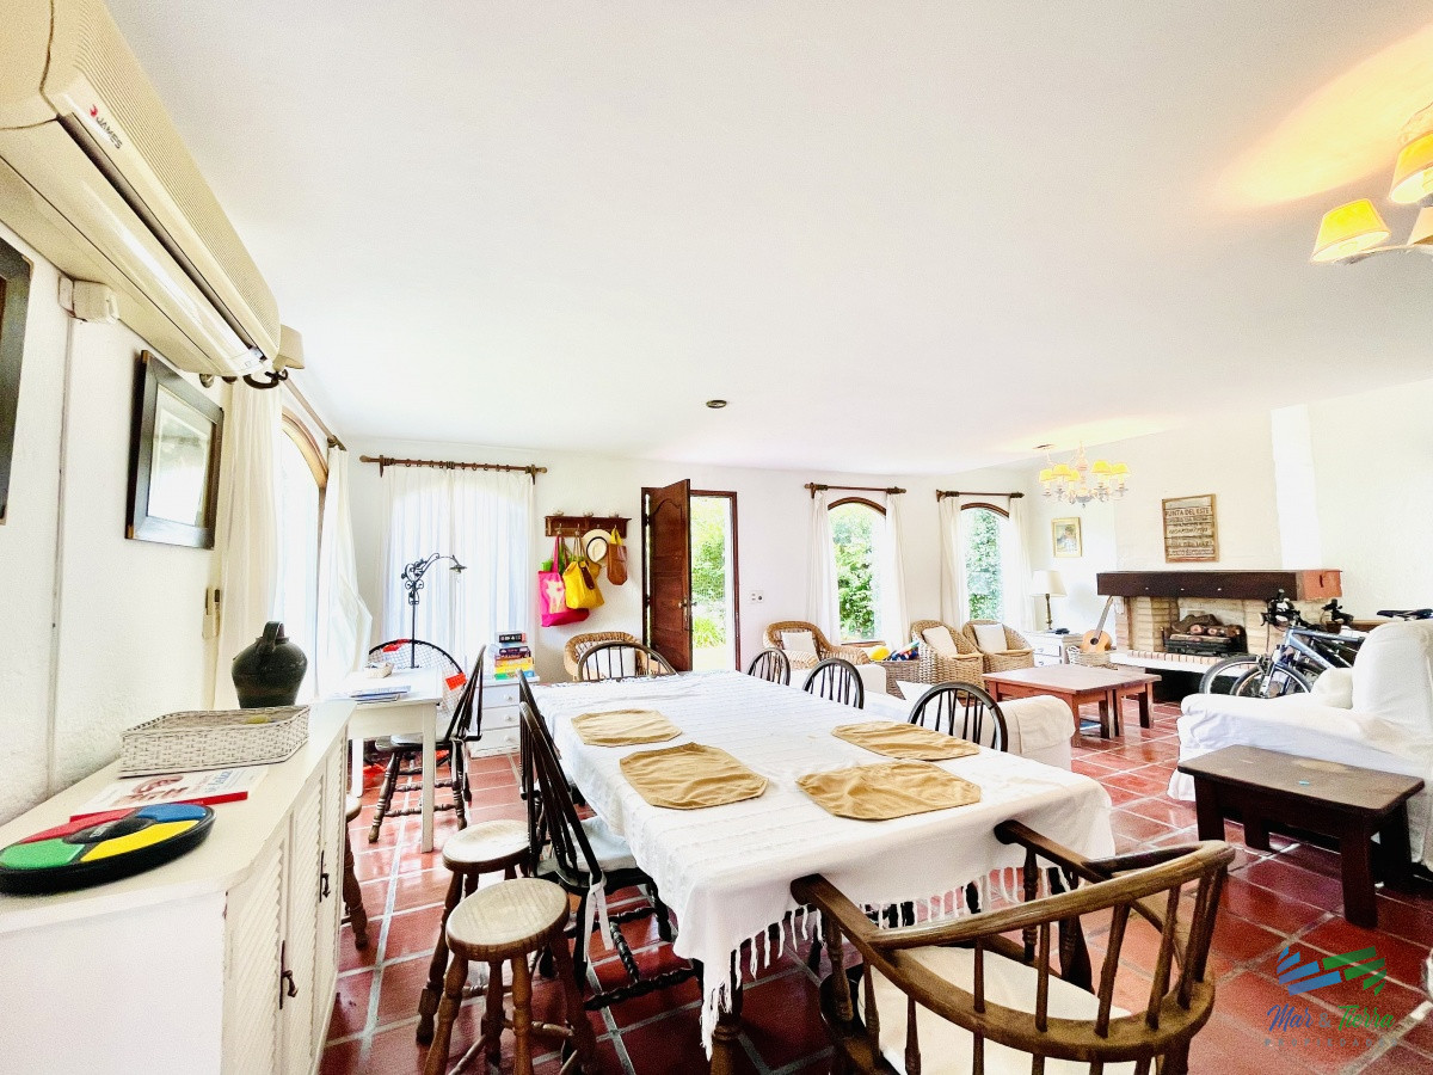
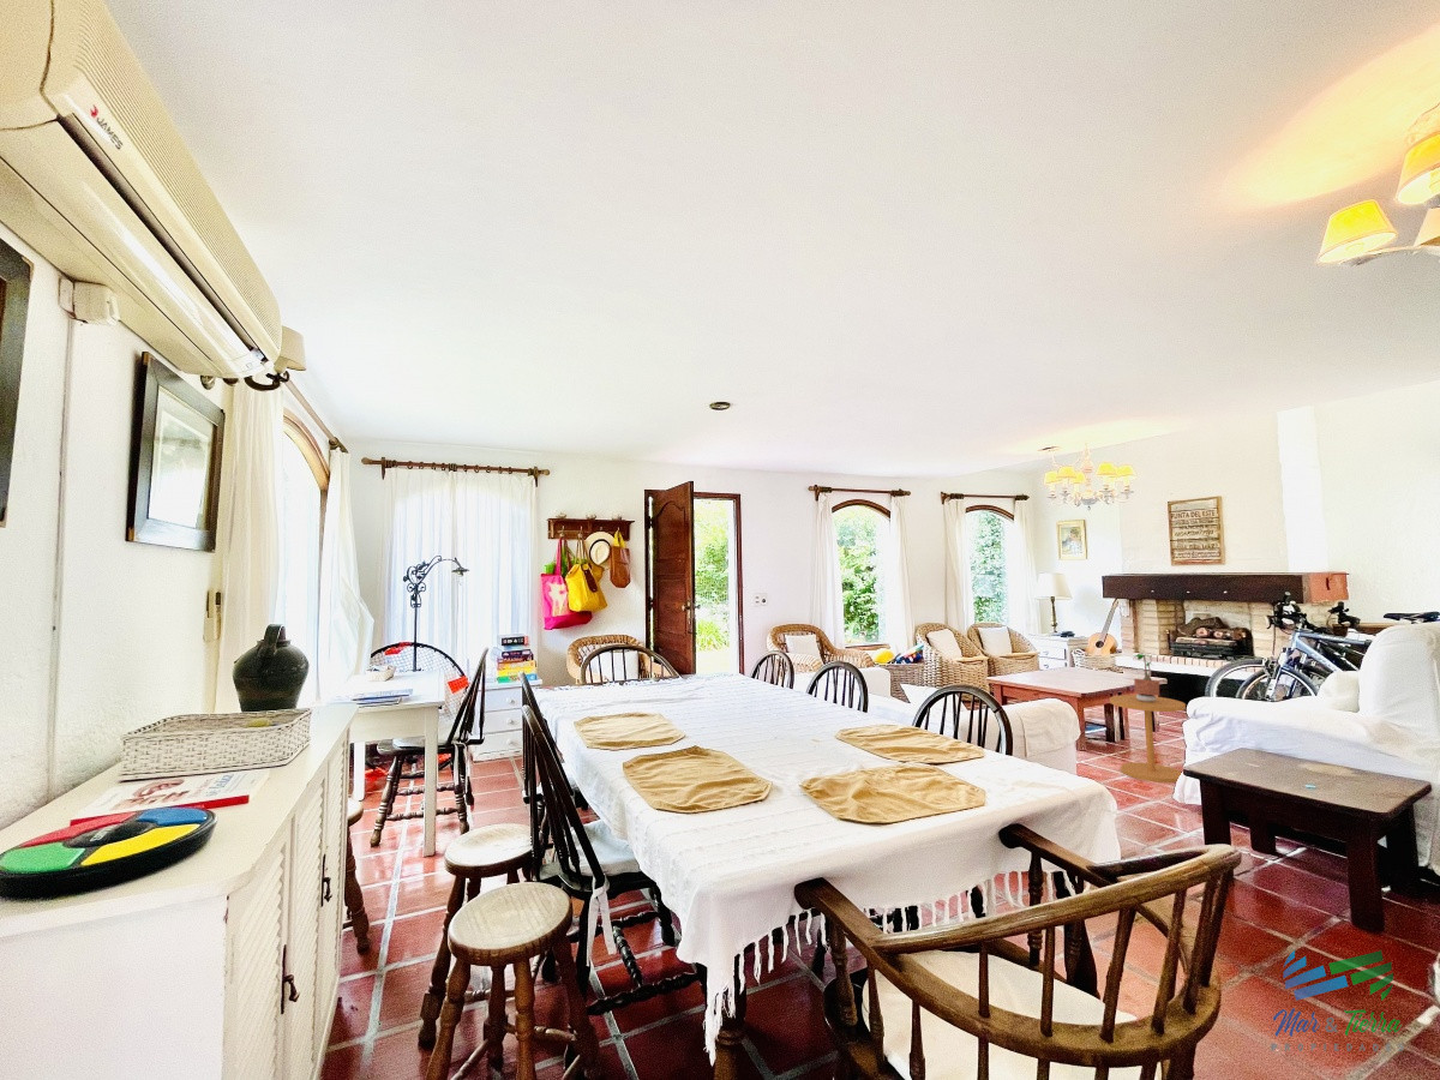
+ side table (1148, 733)
+ potted plant (1145, 680)
